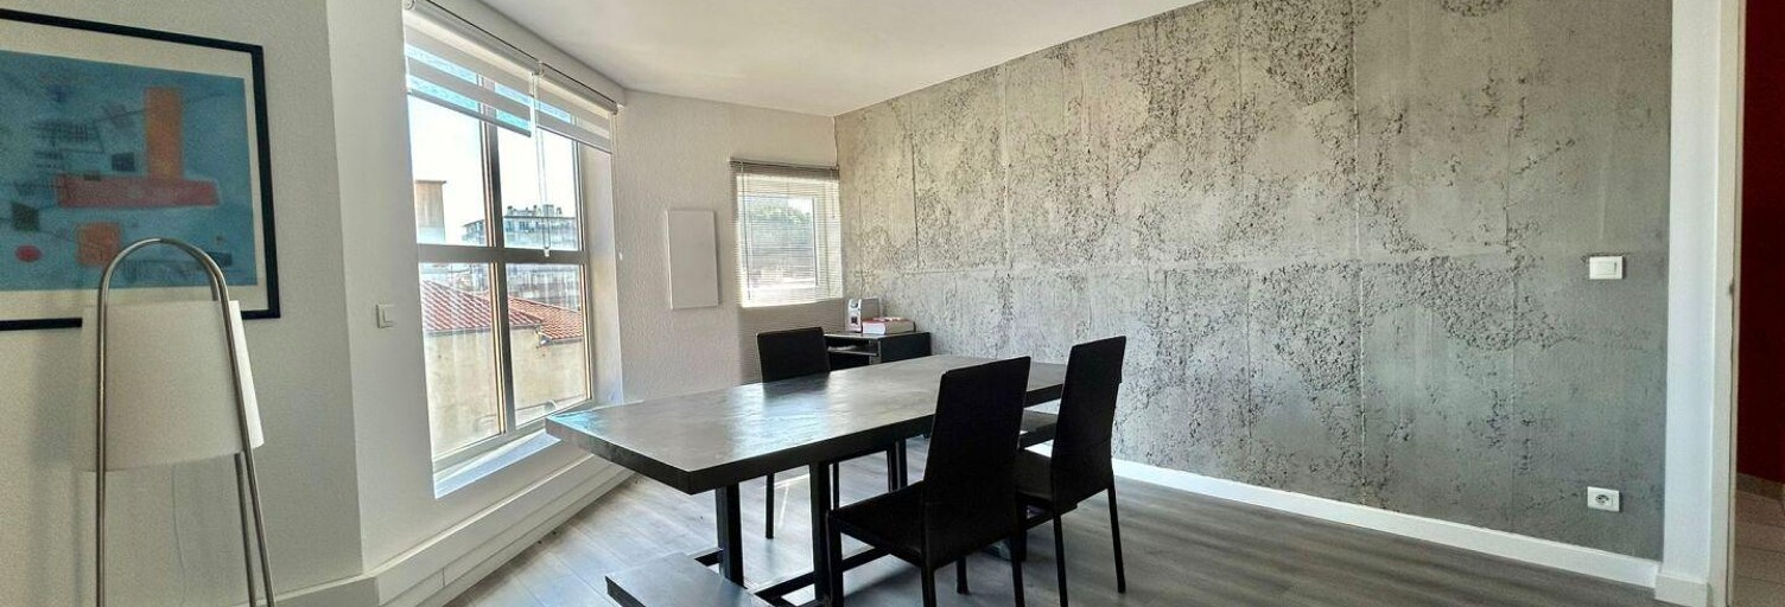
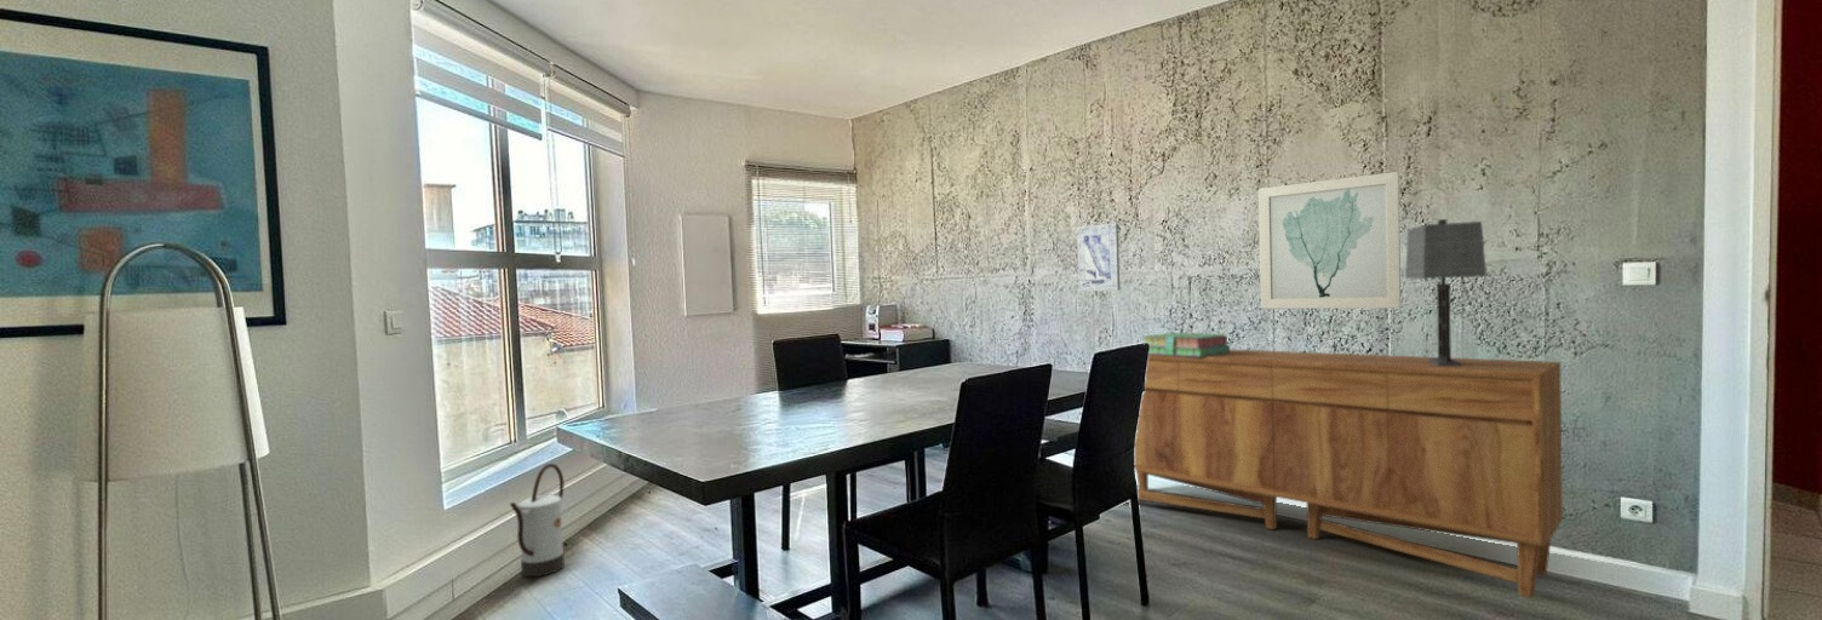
+ wall art (1325, 245)
+ wall art (1098, 258)
+ table lamp (1443, 291)
+ stack of books (1184, 343)
+ sideboard (1290, 444)
+ watering can (539, 519)
